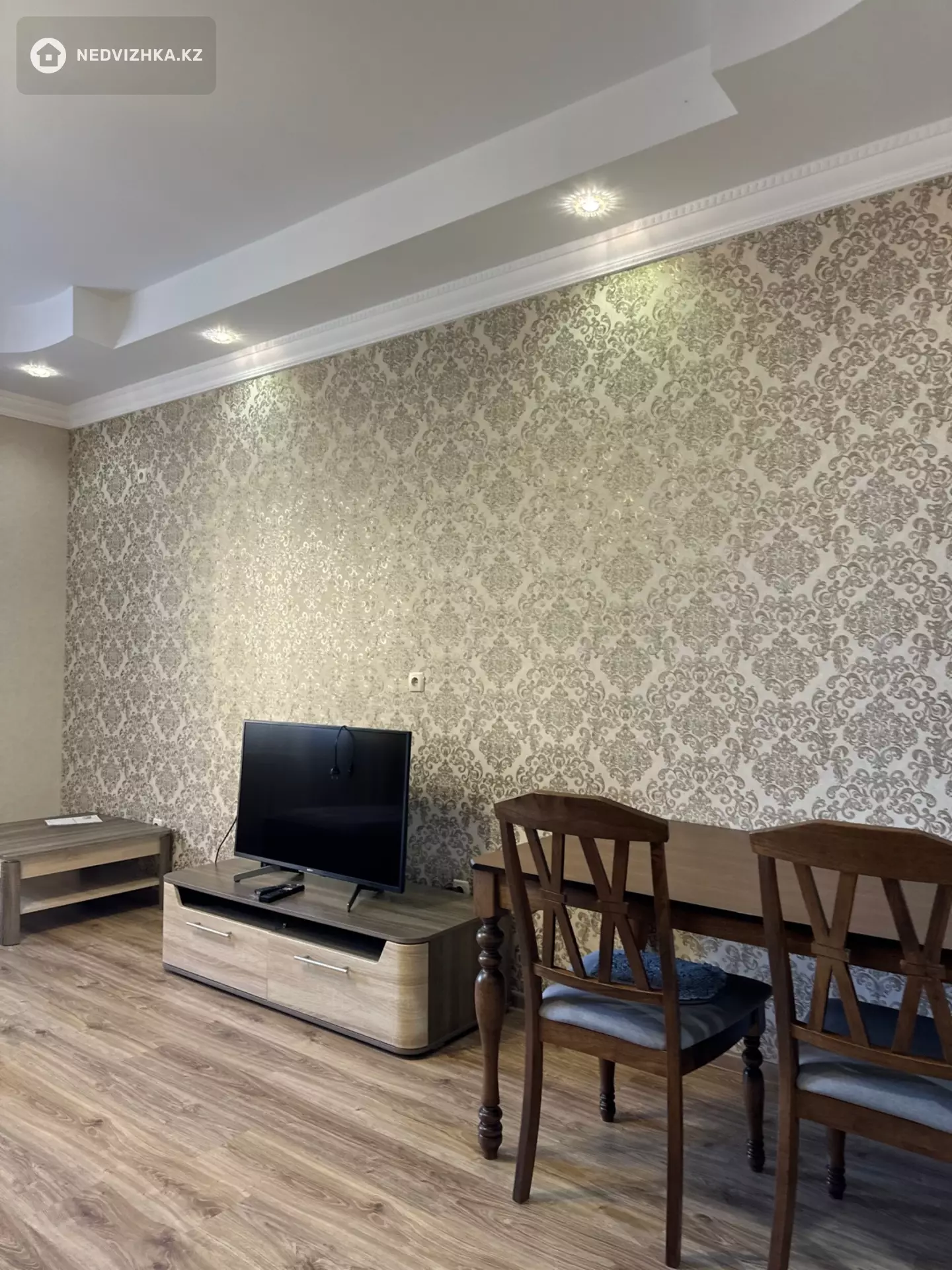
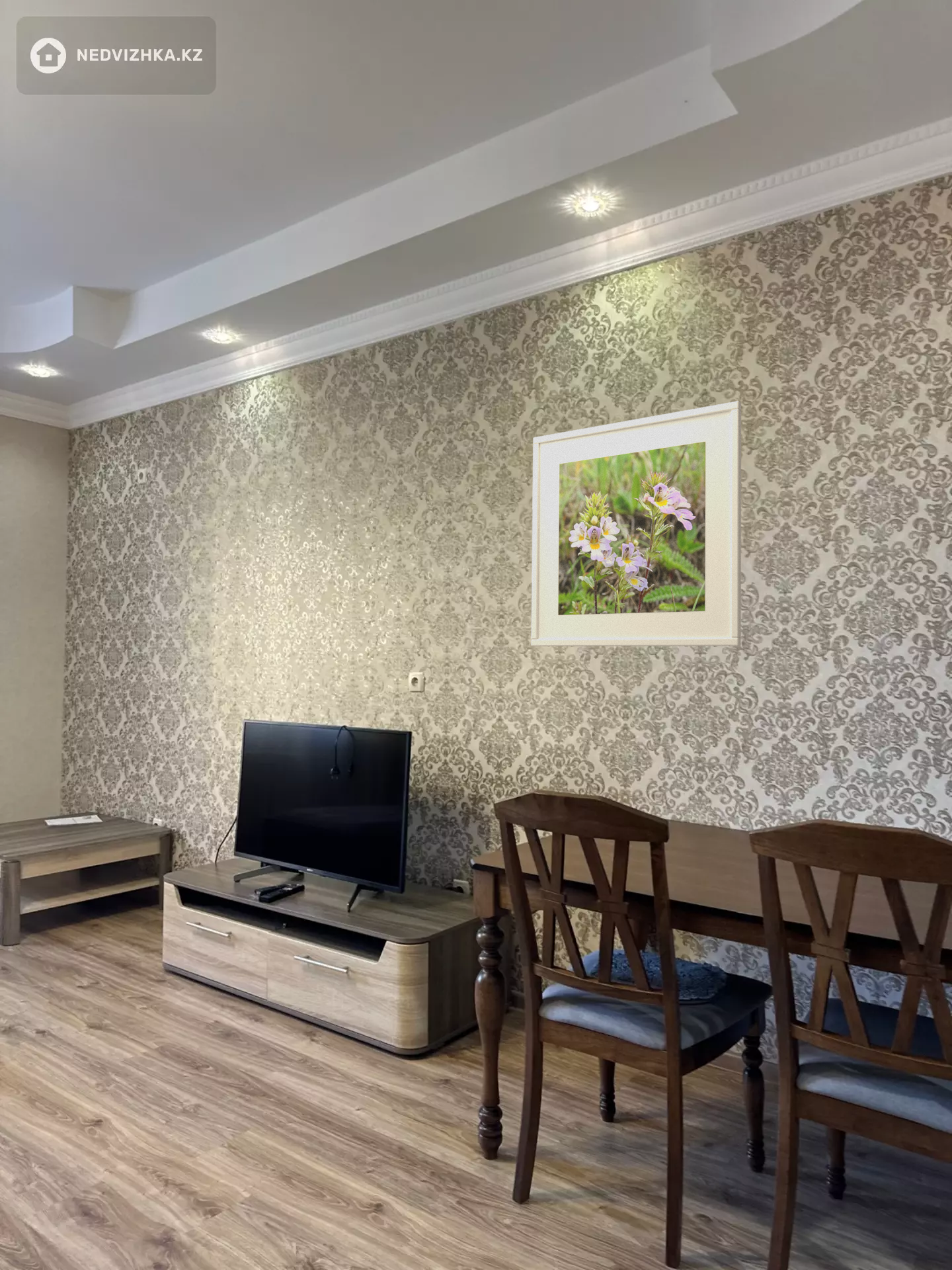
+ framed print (628, 533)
